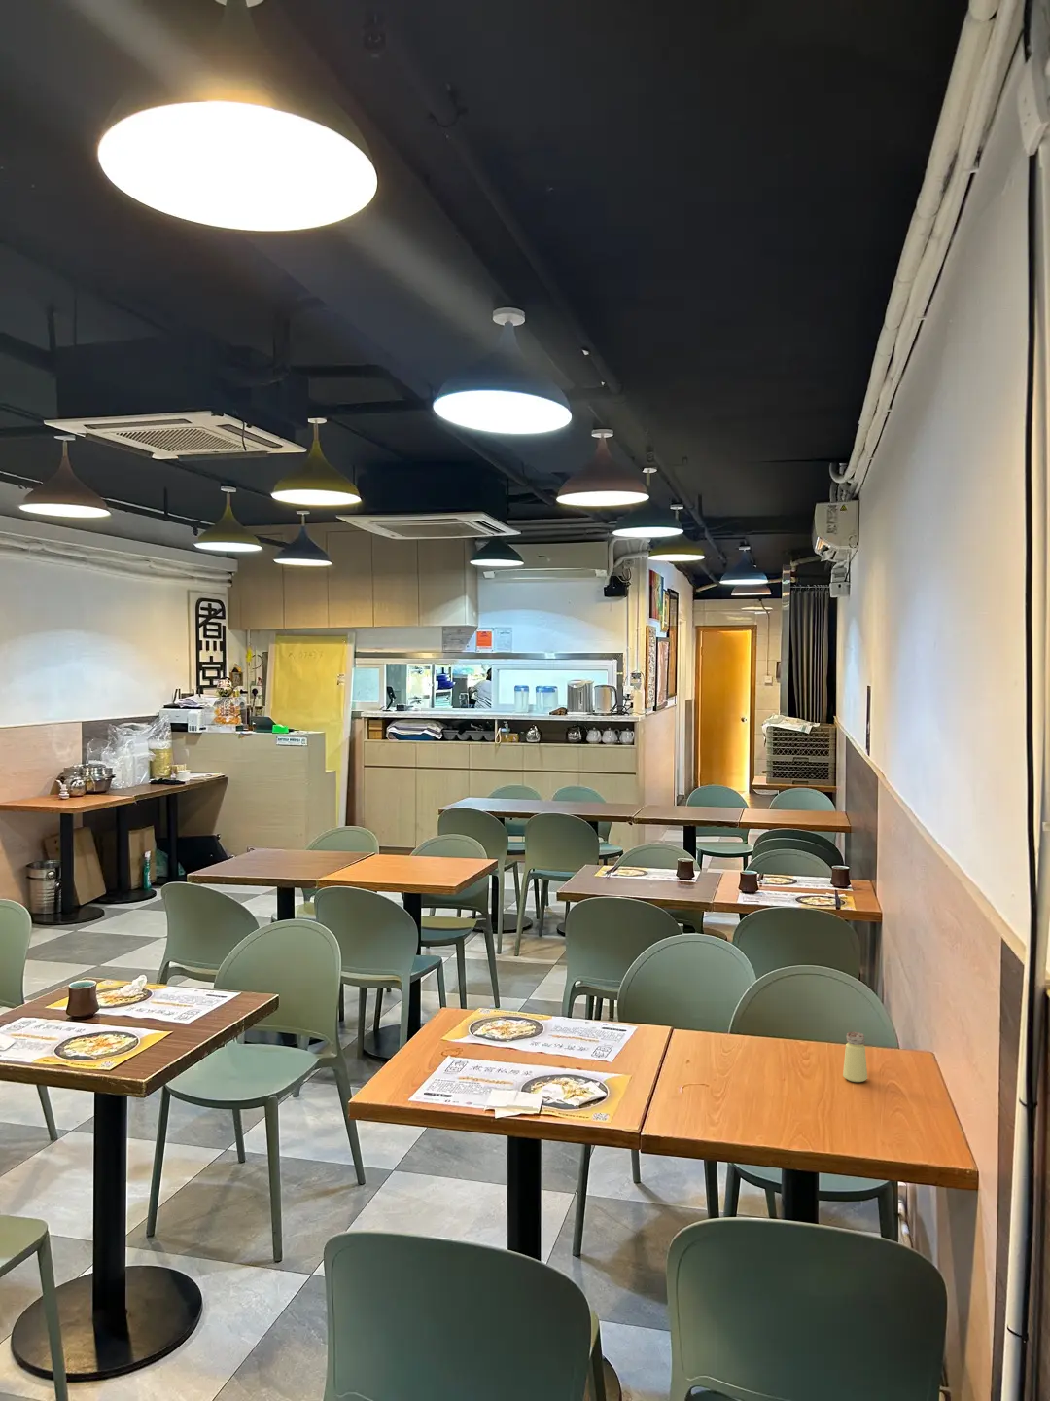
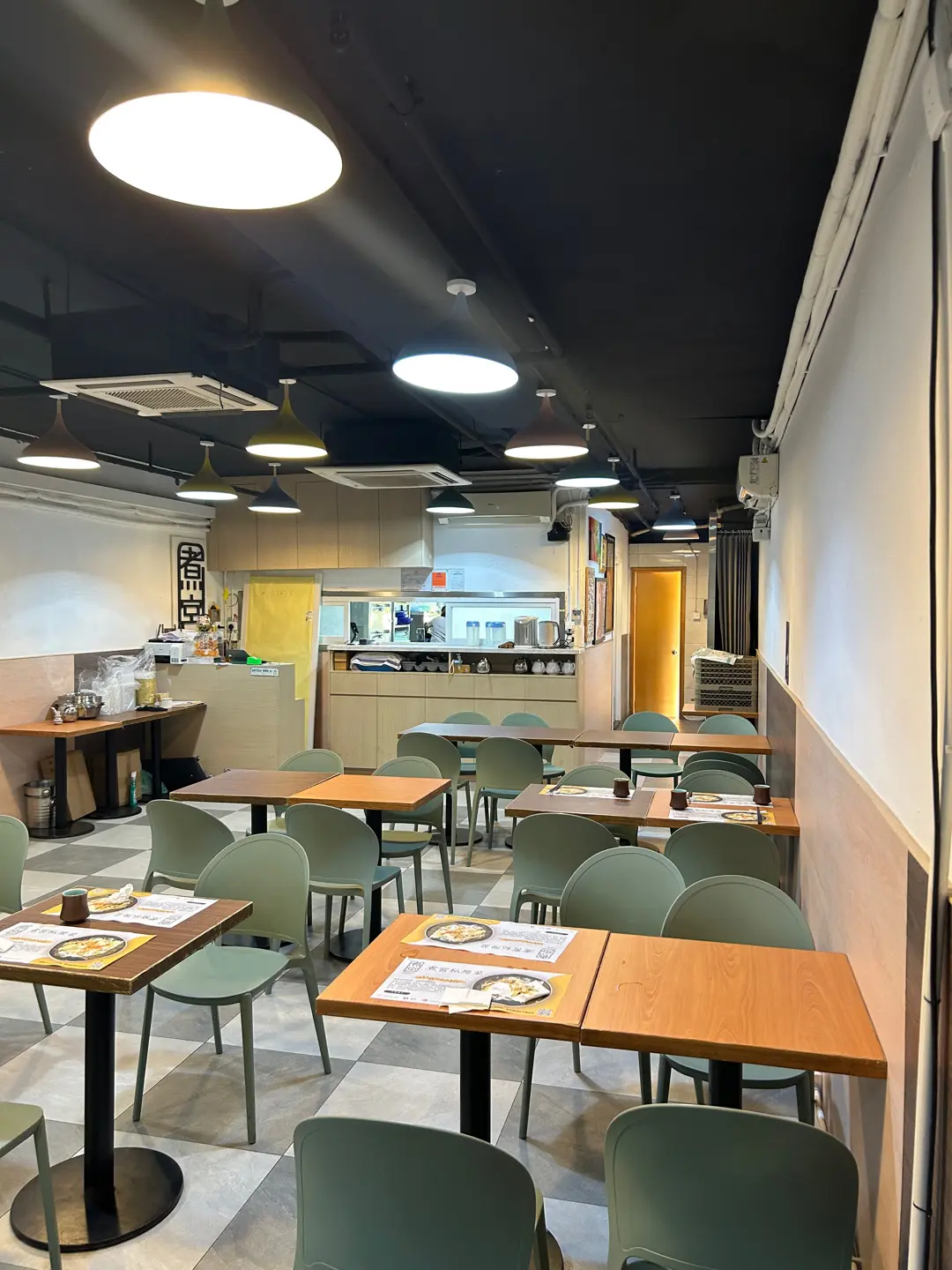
- saltshaker (855, 1056)
